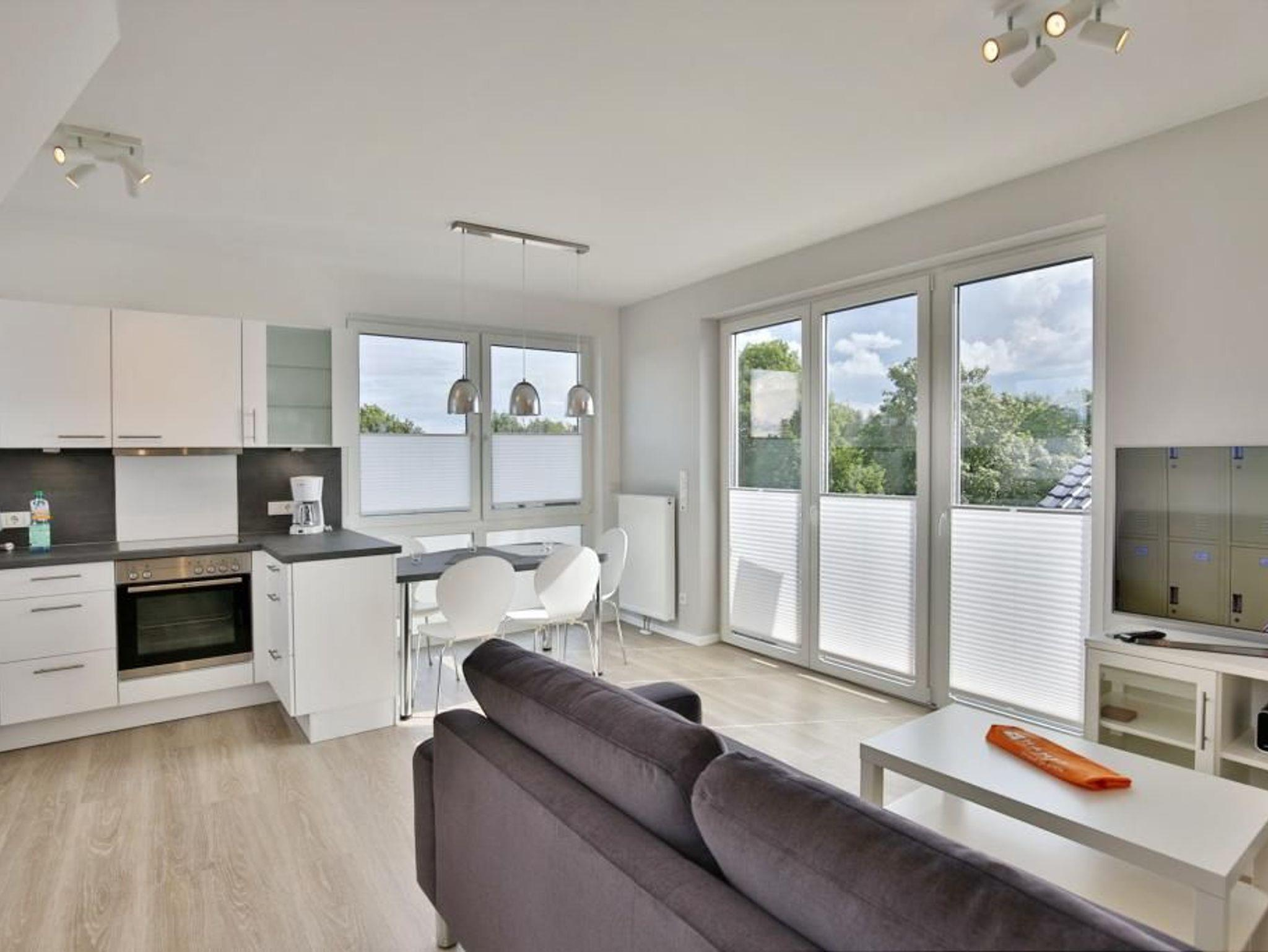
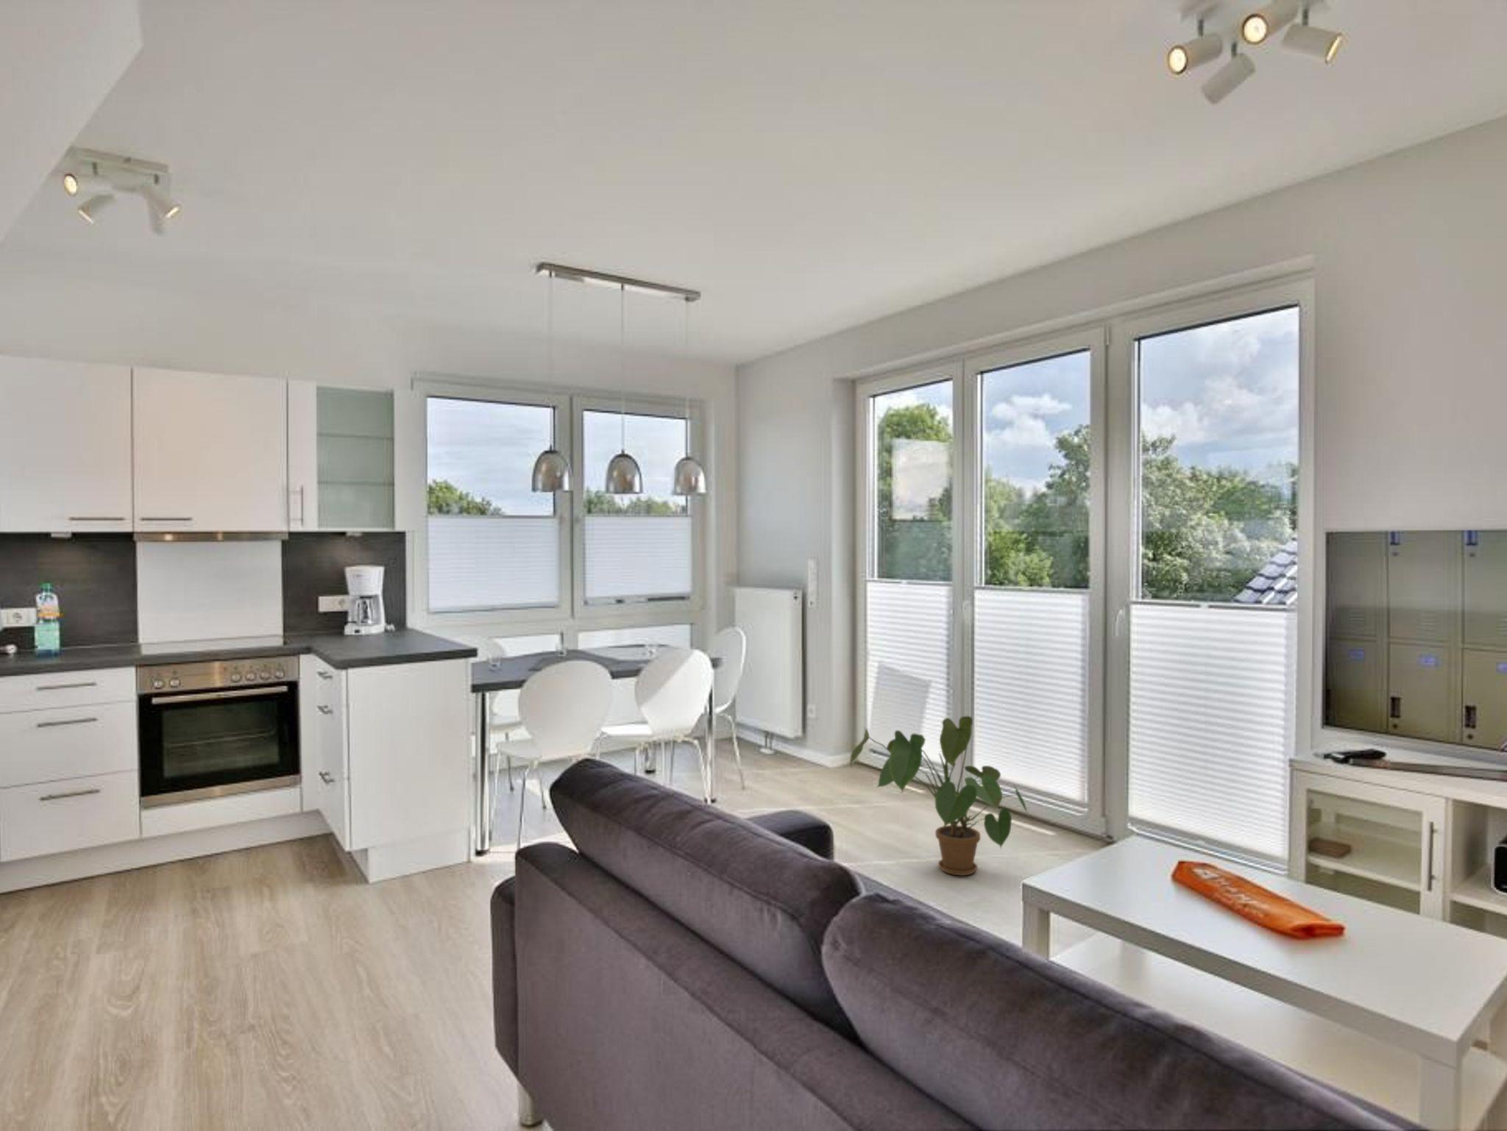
+ house plant (934, 794)
